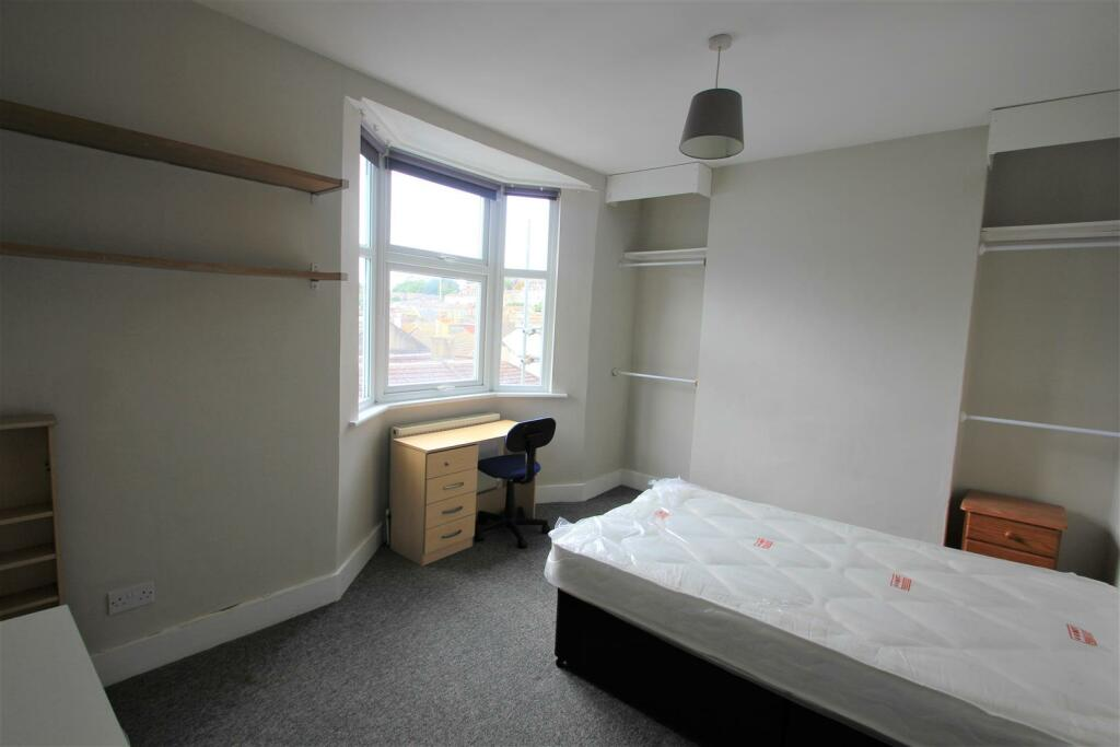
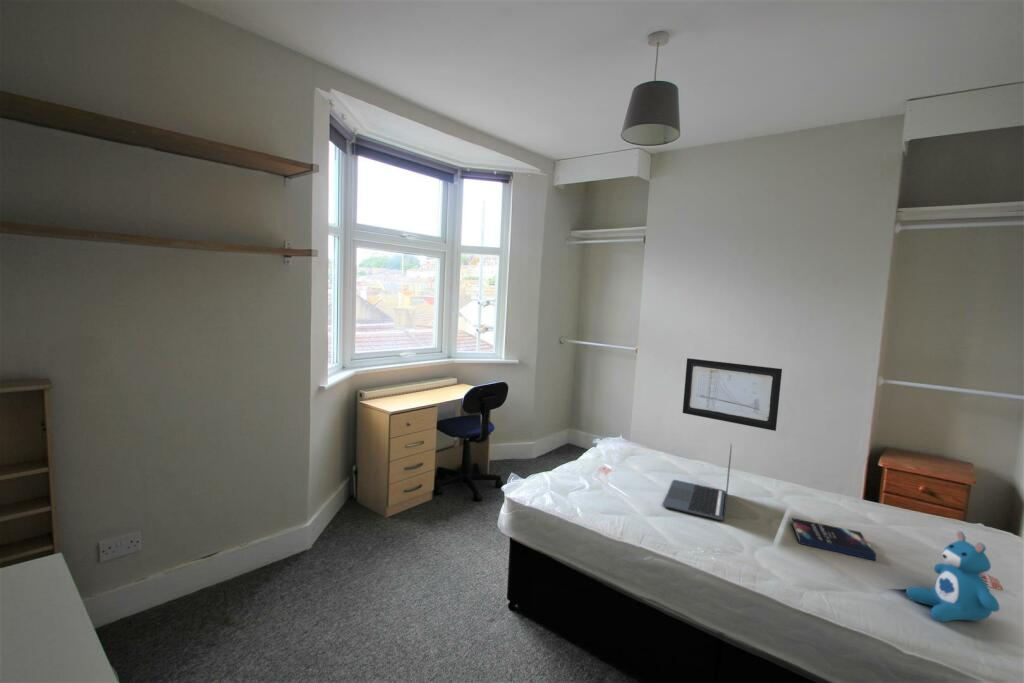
+ teddy bear (952, 574)
+ laptop (696, 484)
+ wall art (729, 392)
+ hardback book (830, 537)
